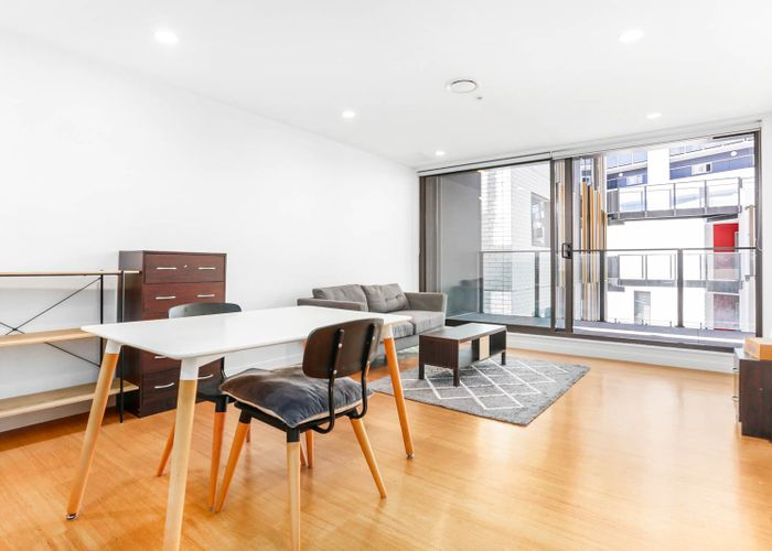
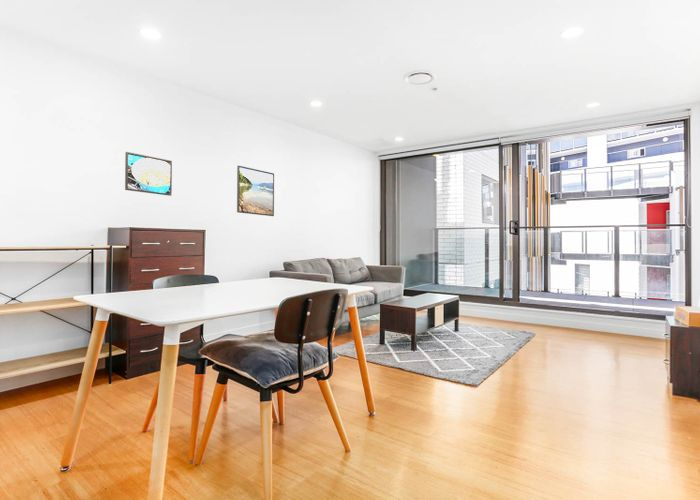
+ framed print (256, 192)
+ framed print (149, 174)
